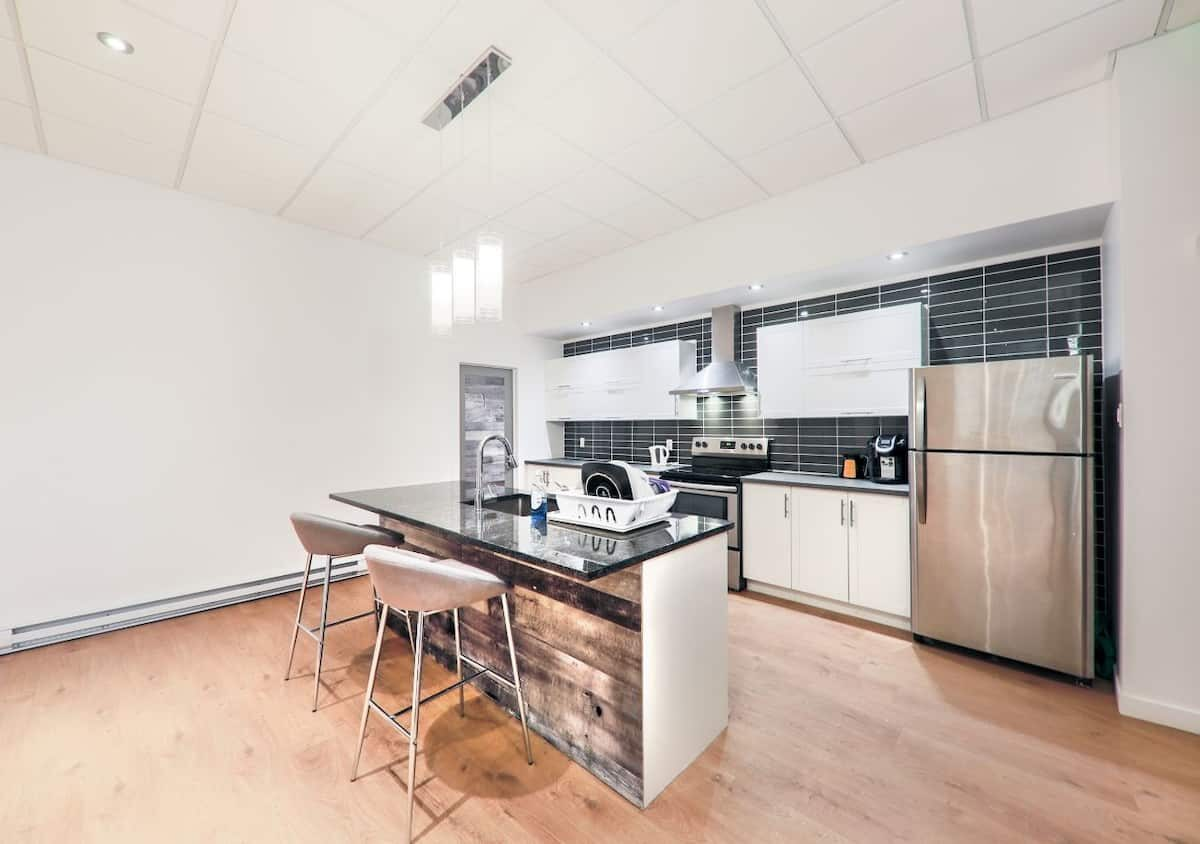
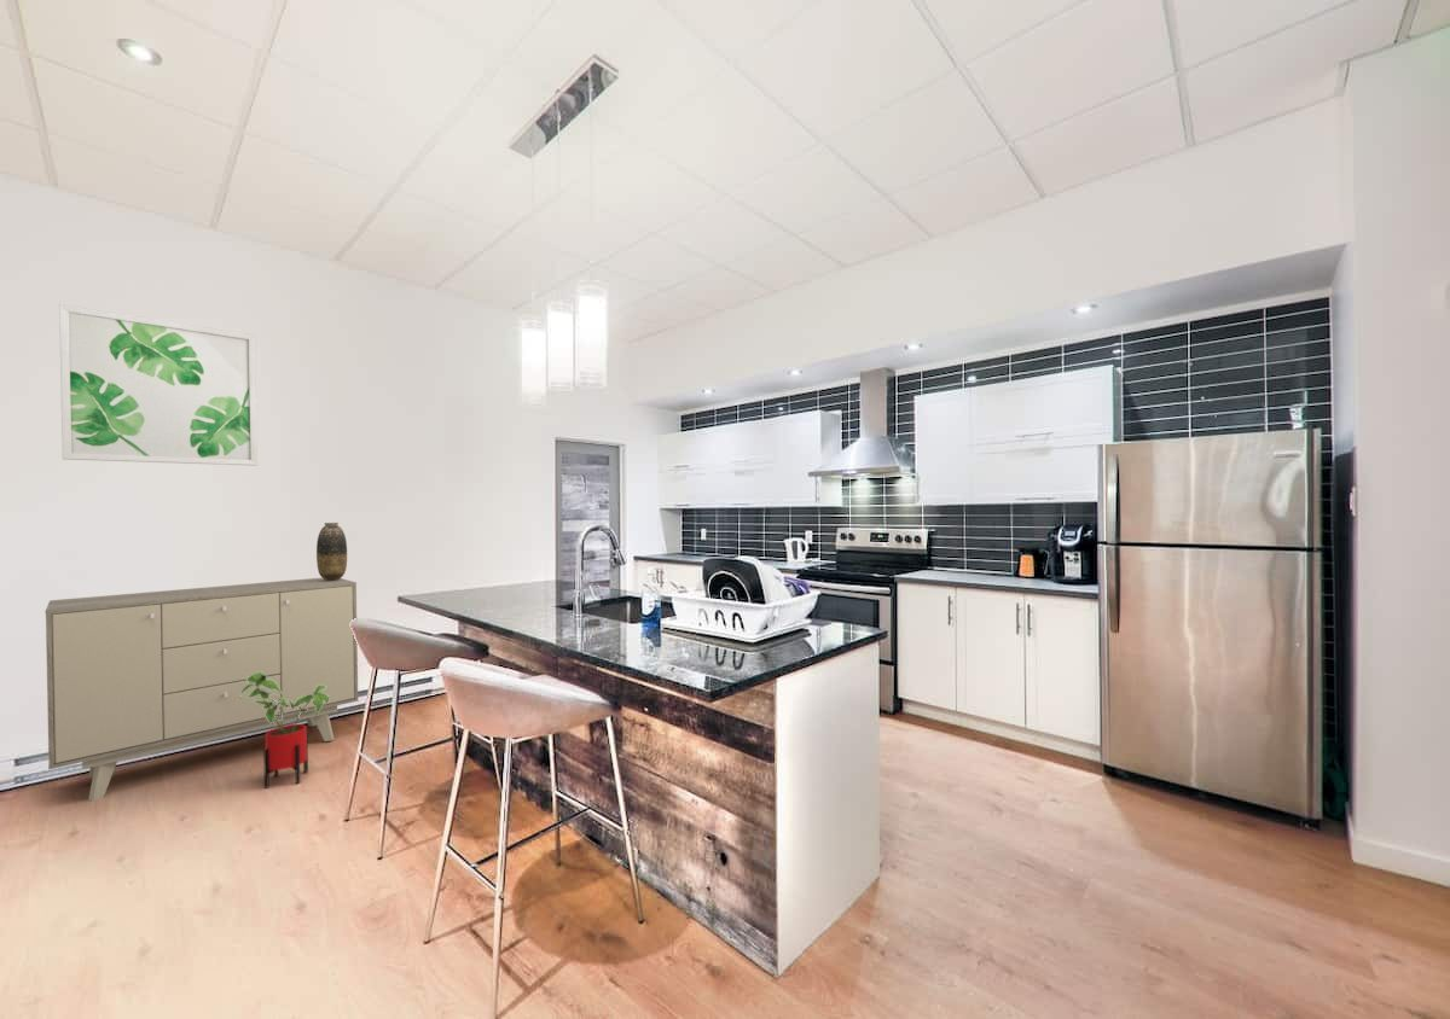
+ vase (331, 551)
+ sideboard (219, 674)
+ house plant (279, 724)
+ wall art (167, 391)
